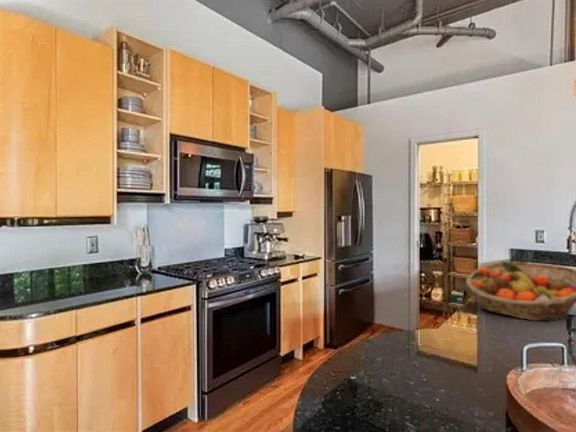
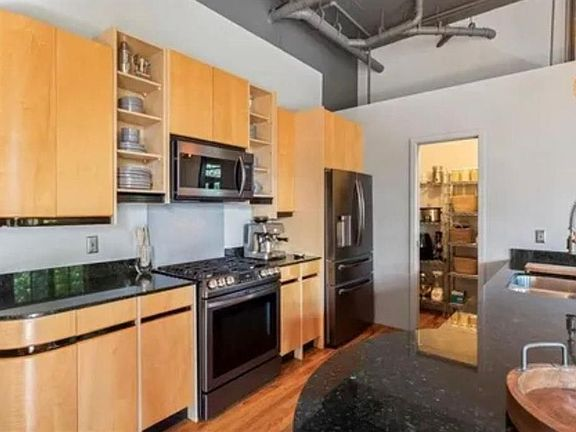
- fruit basket (522, 288)
